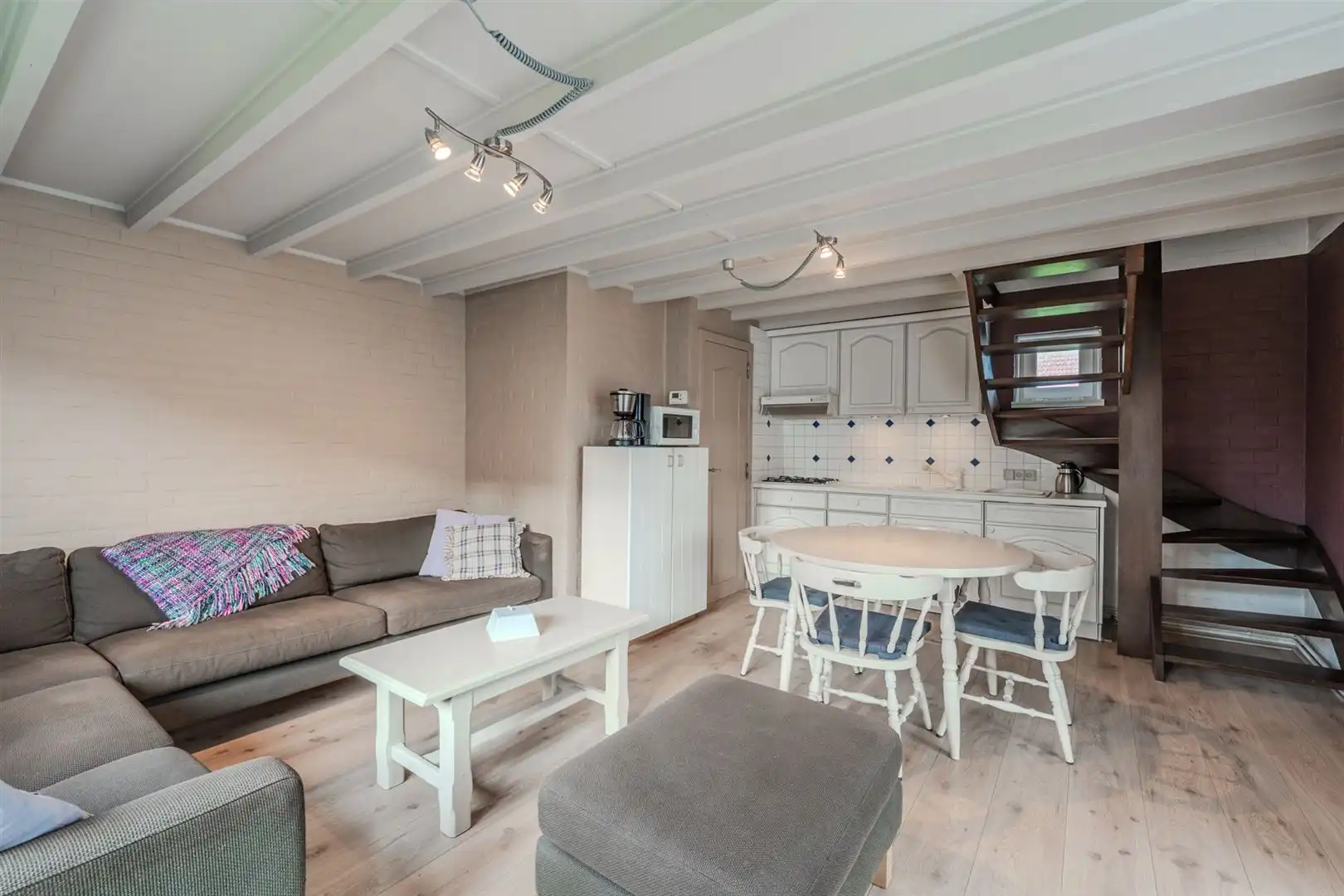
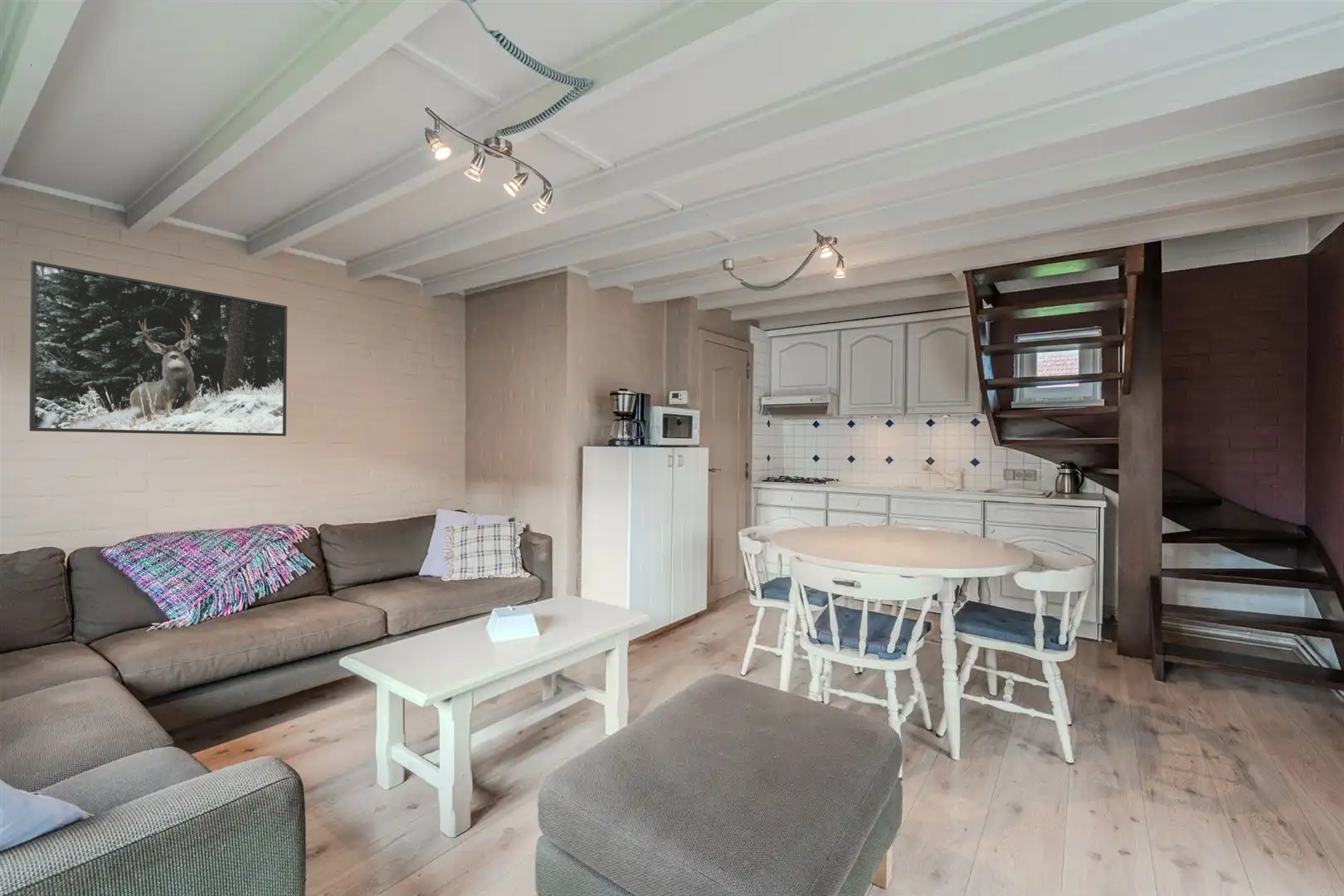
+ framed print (175, 360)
